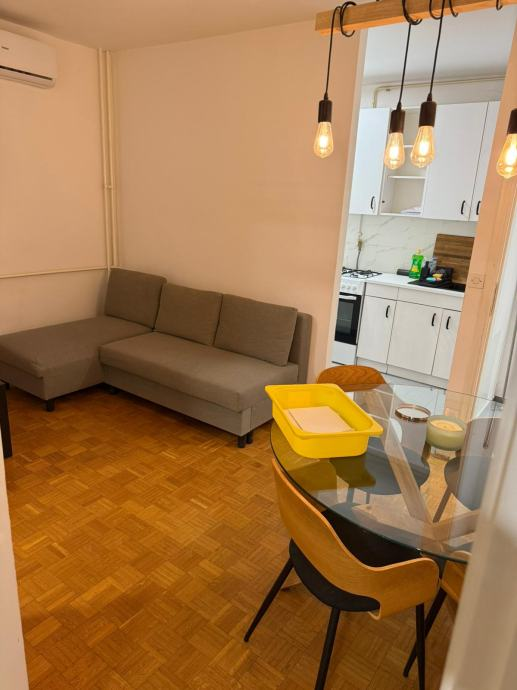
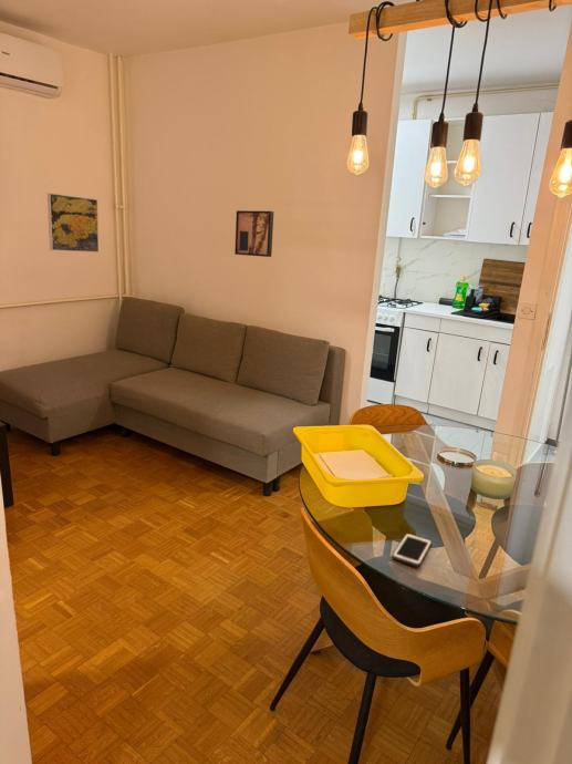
+ wall art (253, 234)
+ cell phone (412, 549)
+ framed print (74, 224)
